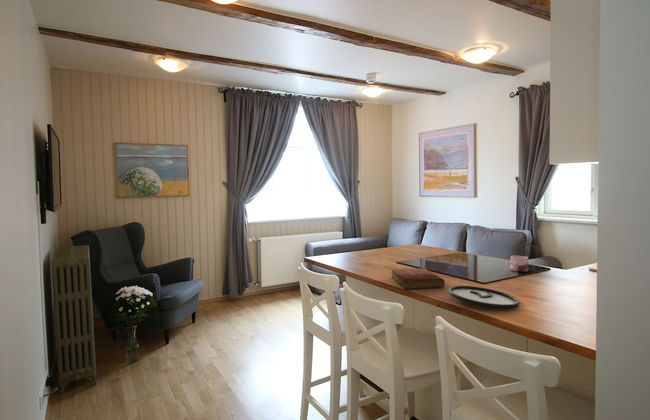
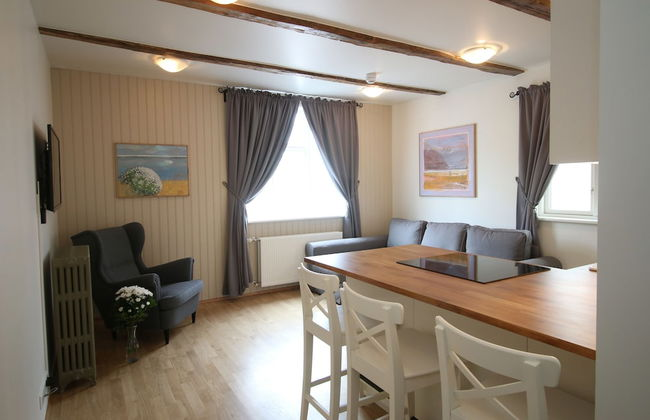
- plate (482, 295)
- mug (518, 263)
- bible (416, 277)
